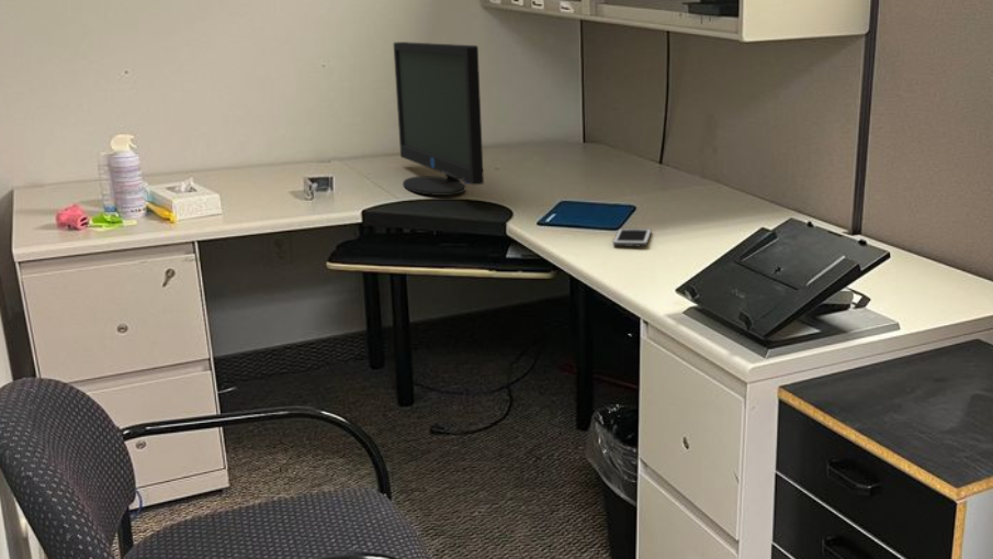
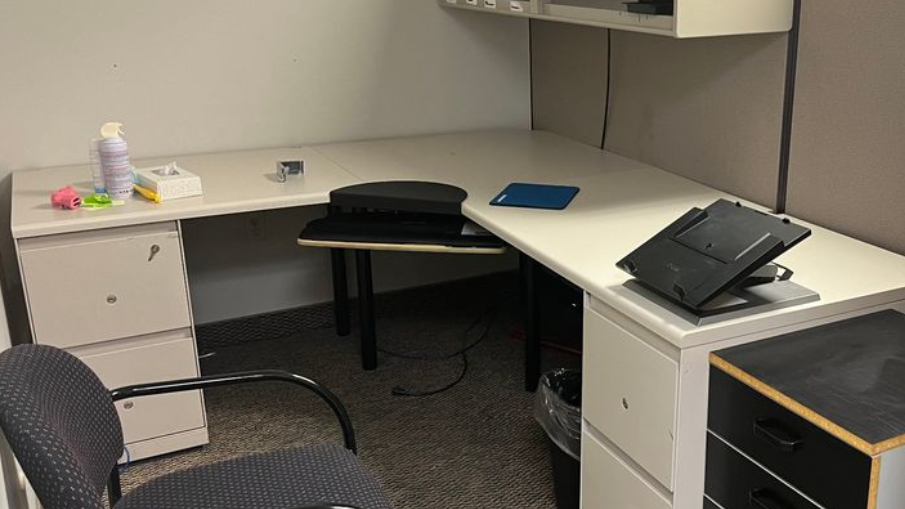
- cell phone (632, 237)
- monitor (429, 116)
